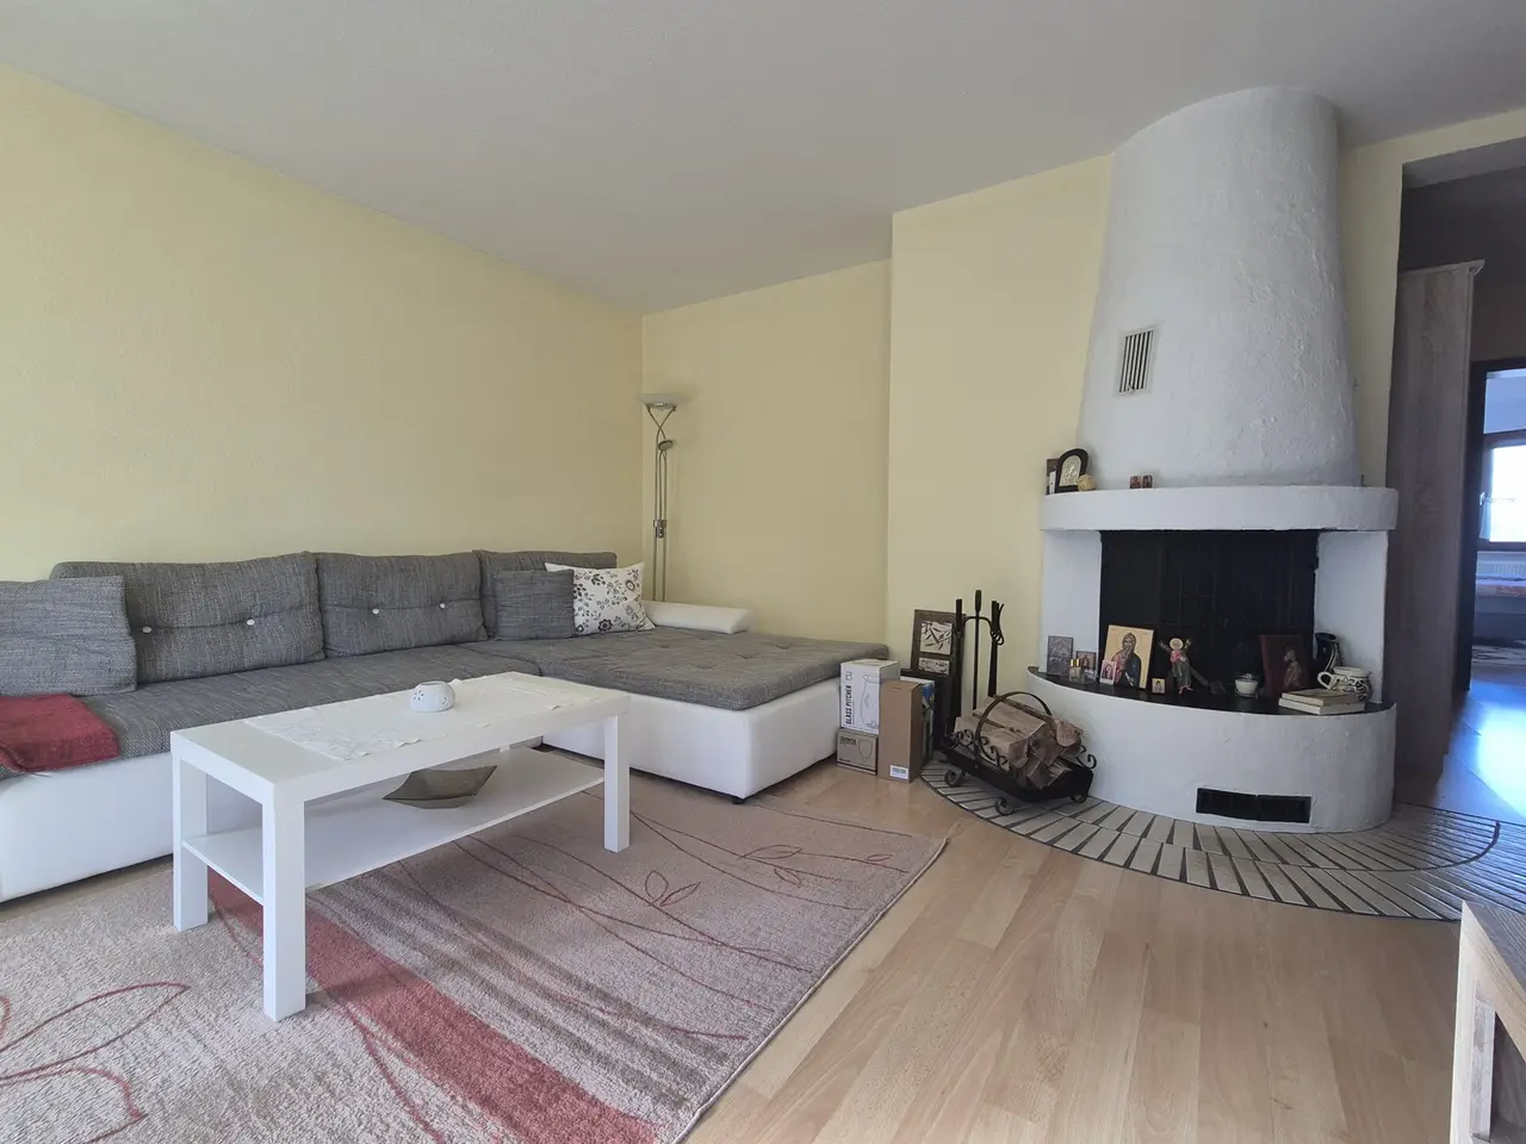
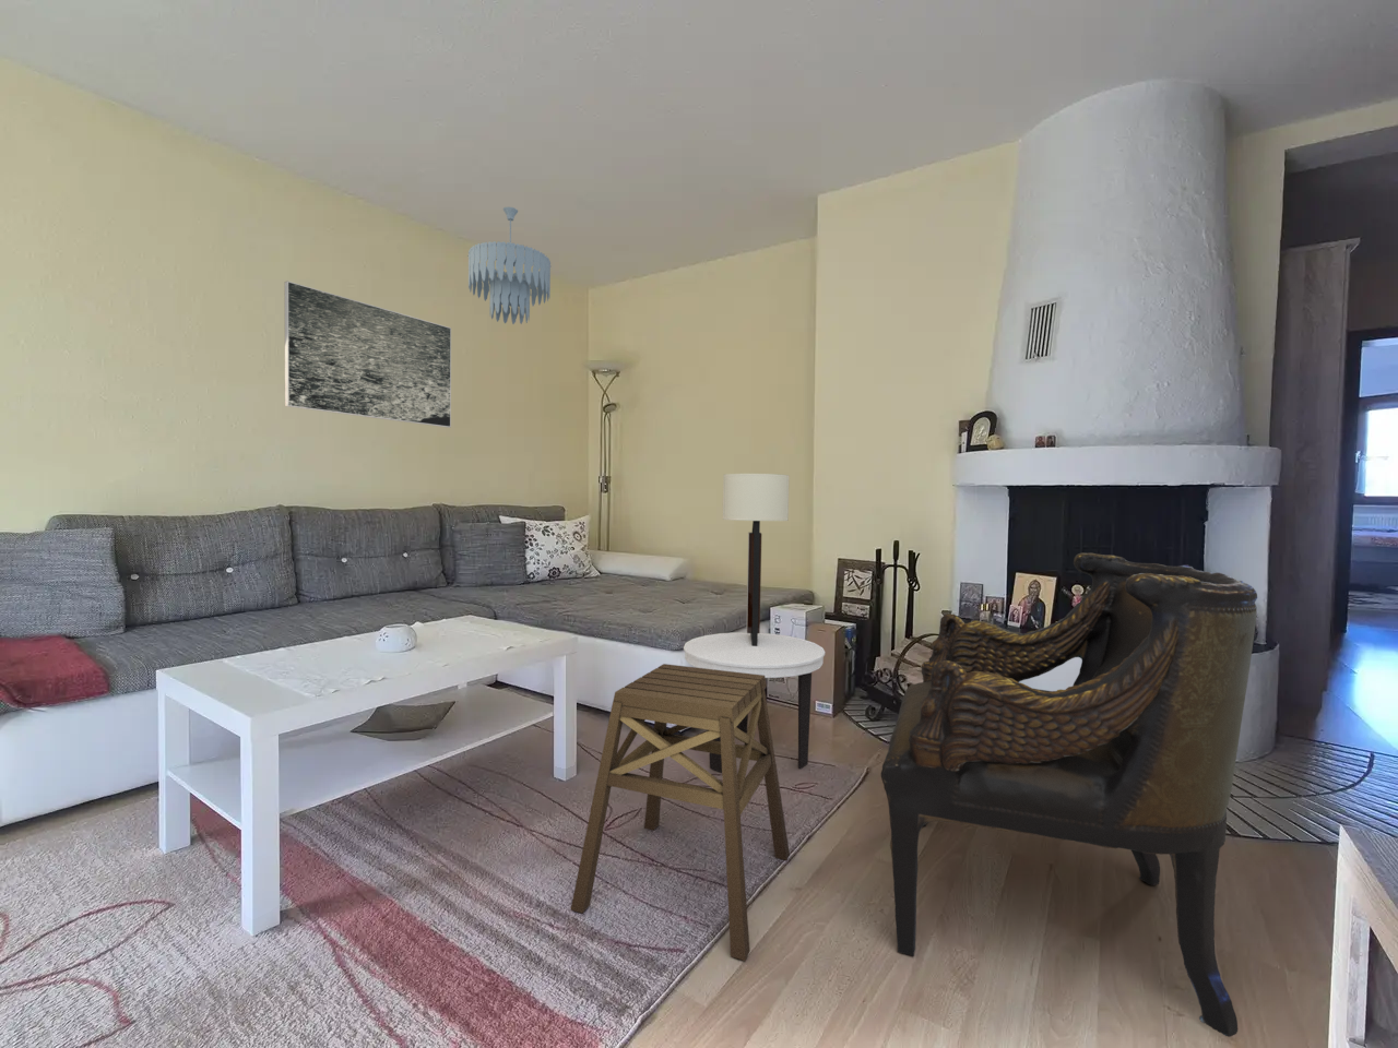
+ stool (689, 784)
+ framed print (376, 362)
+ ceiling light fixture (510, 264)
+ wall sconce (754, 557)
+ side table (747, 714)
+ armchair (1022, 730)
